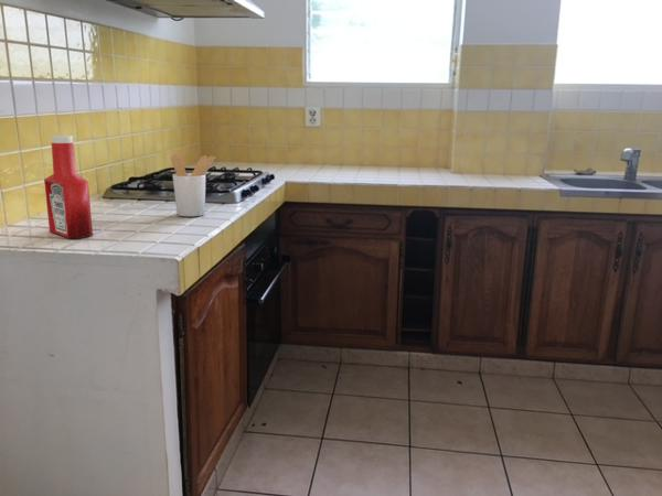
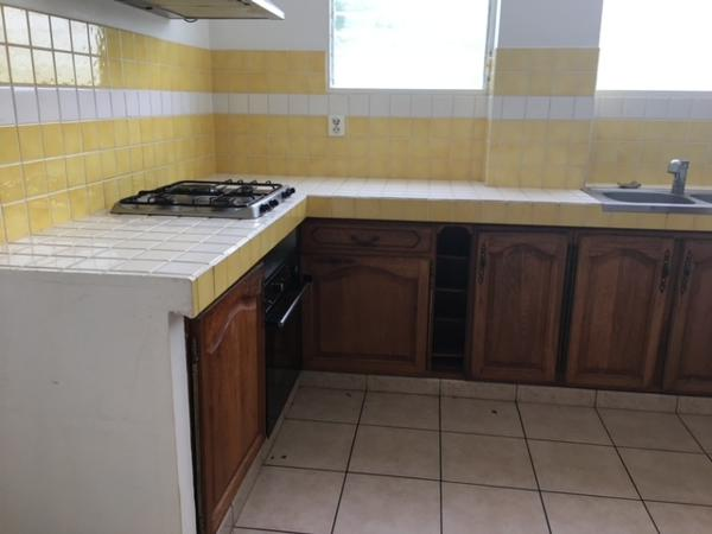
- utensil holder (195, 183)
- soap bottle (66, 185)
